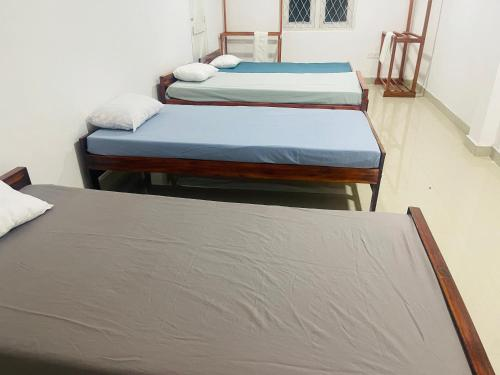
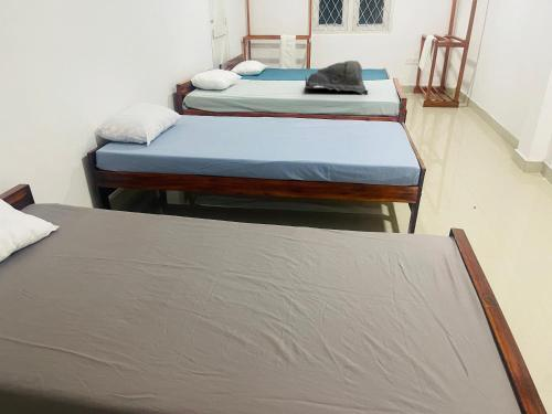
+ buddha head (336, 76)
